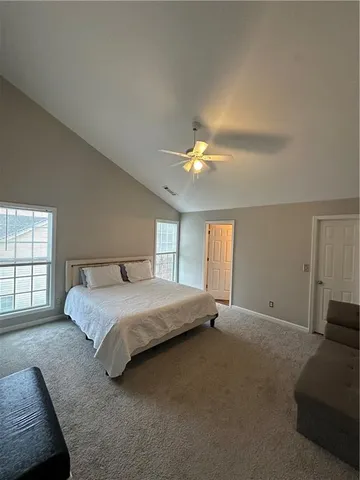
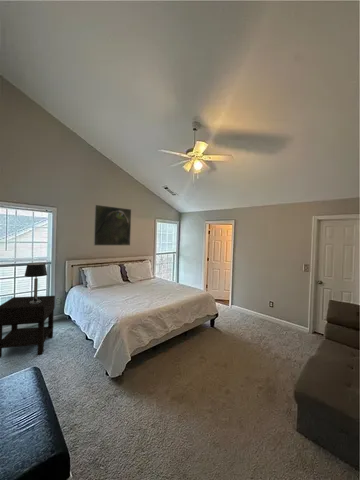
+ nightstand (27, 323)
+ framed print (113, 226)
+ table lamp (35, 282)
